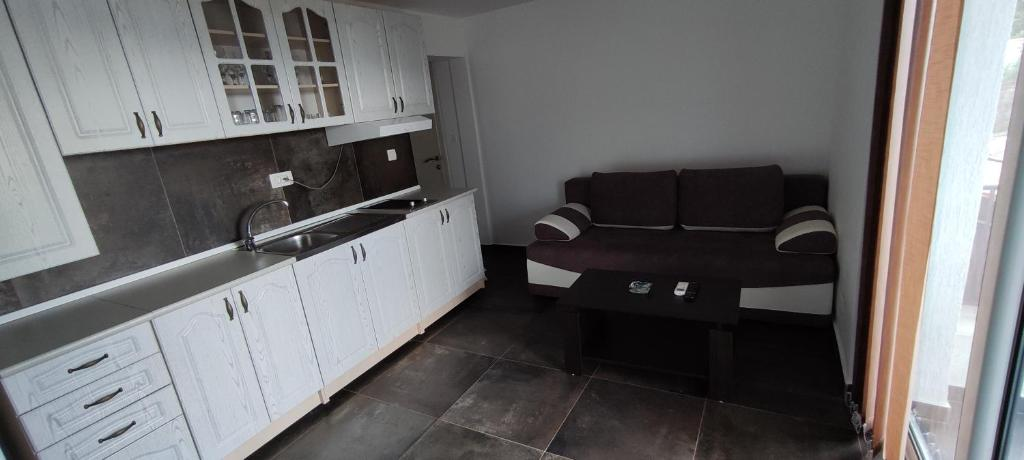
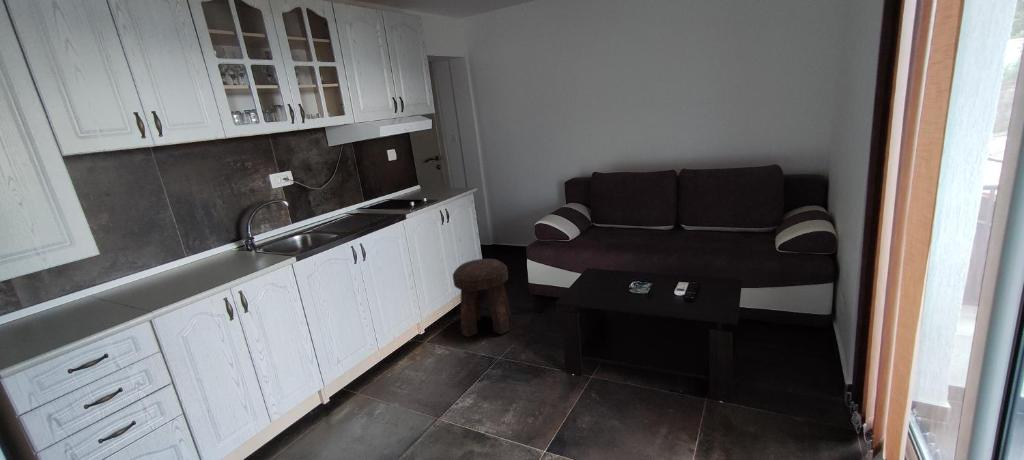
+ stool (478, 295)
